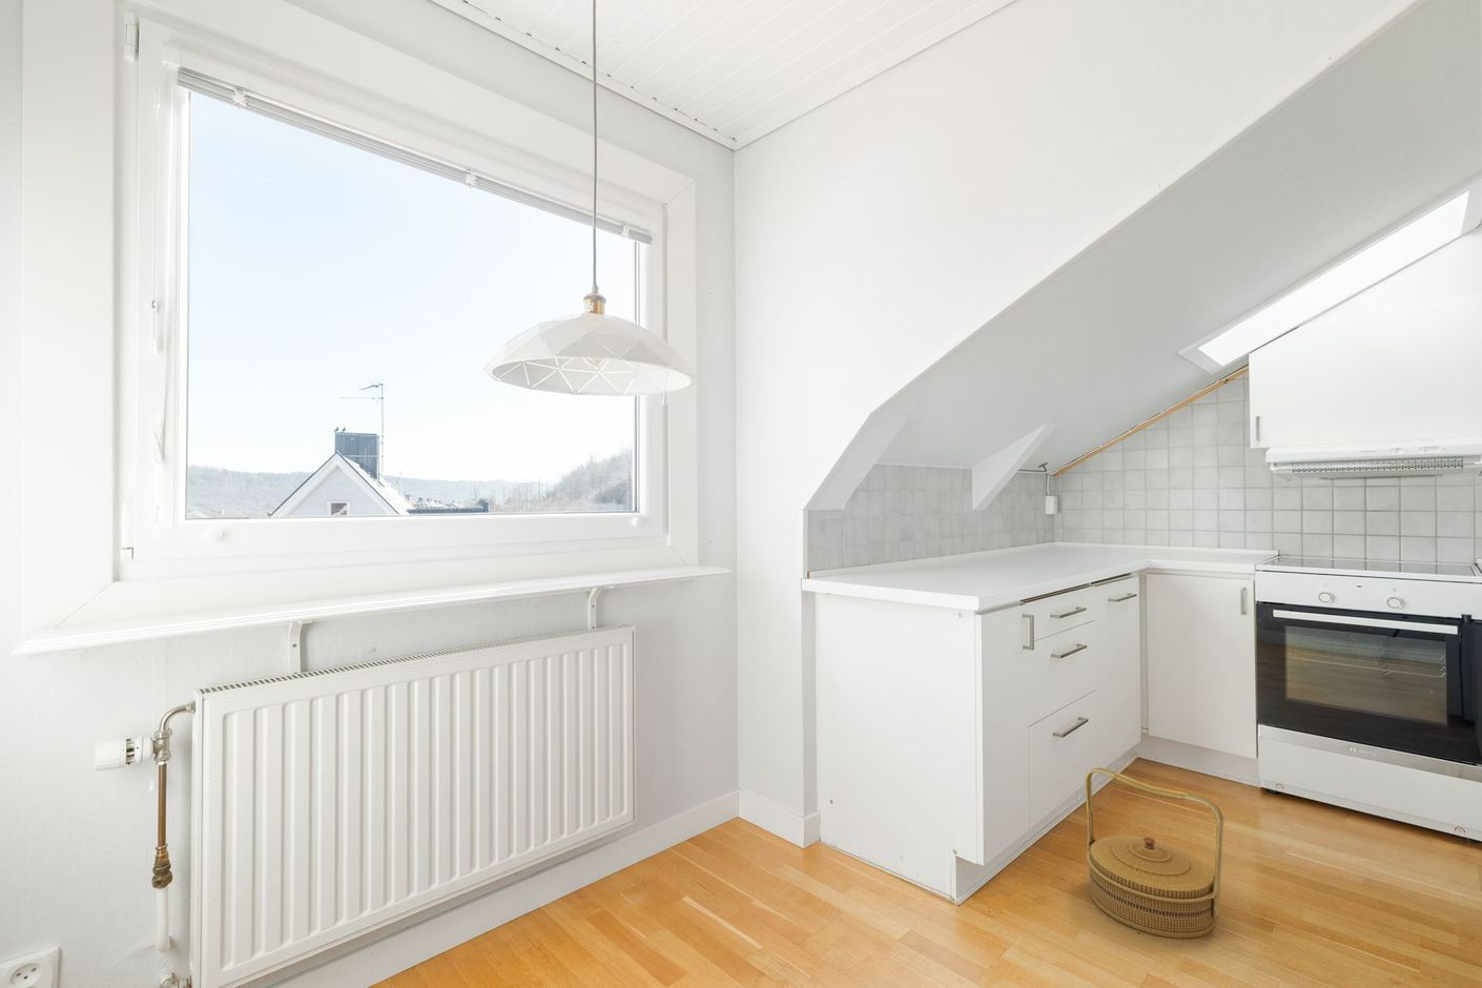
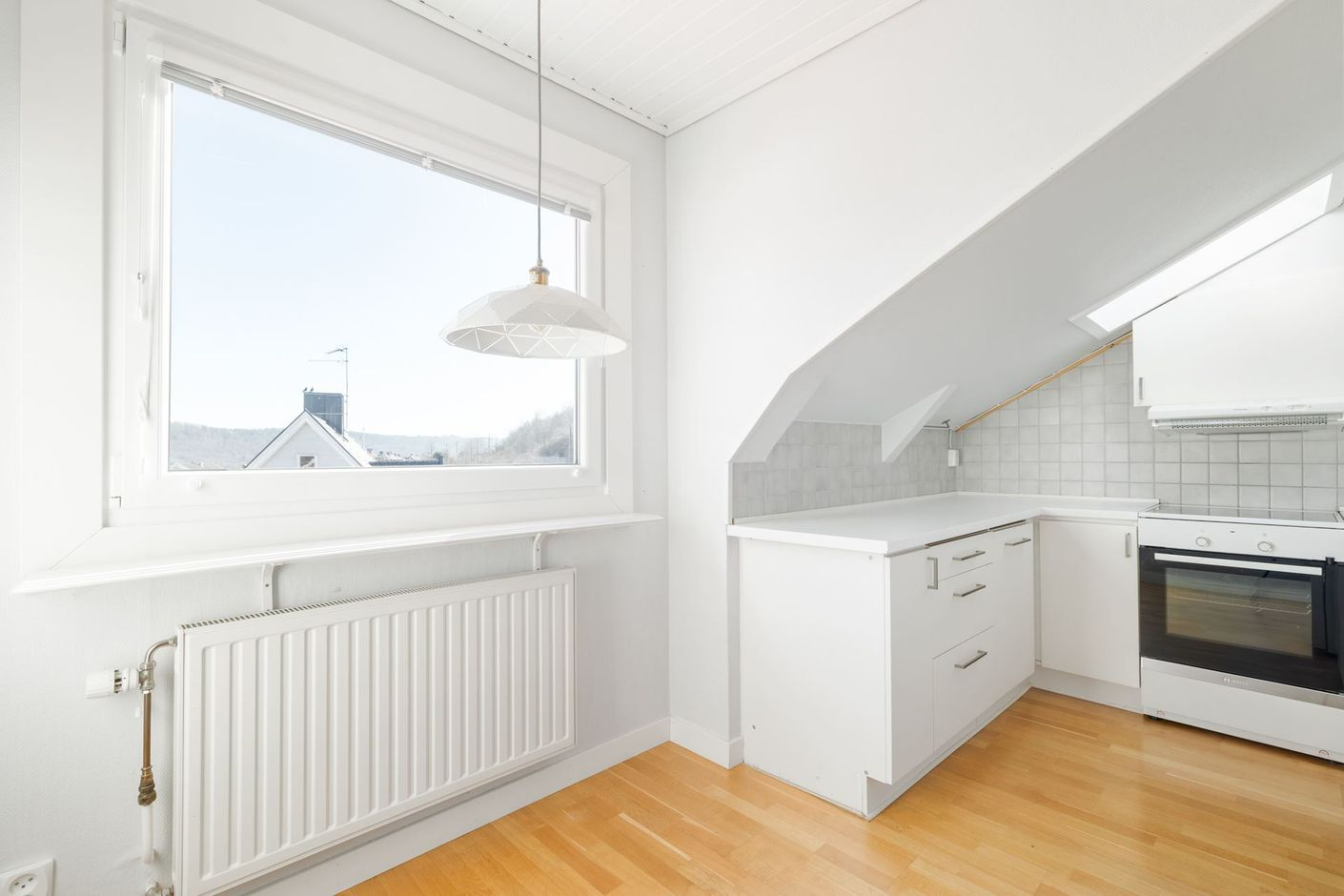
- basket (1149, 844)
